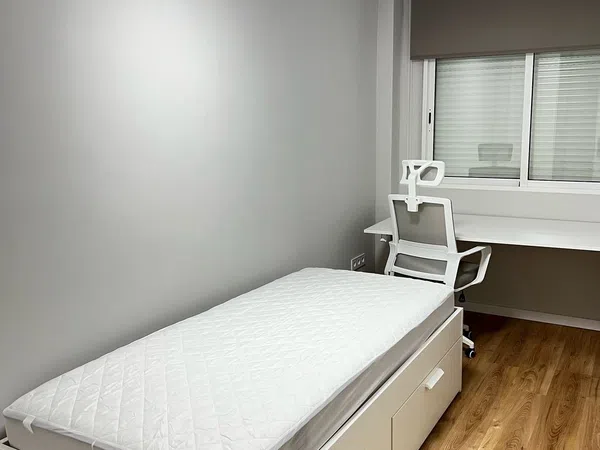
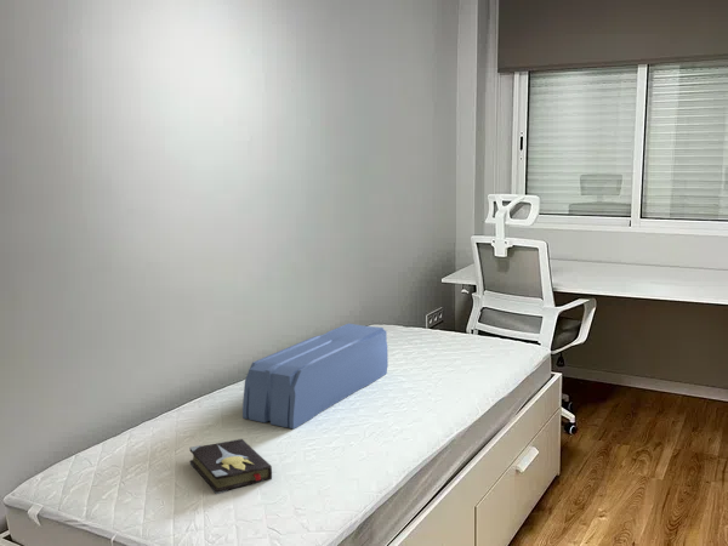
+ hardback book (229, 462)
+ cushion (322, 369)
